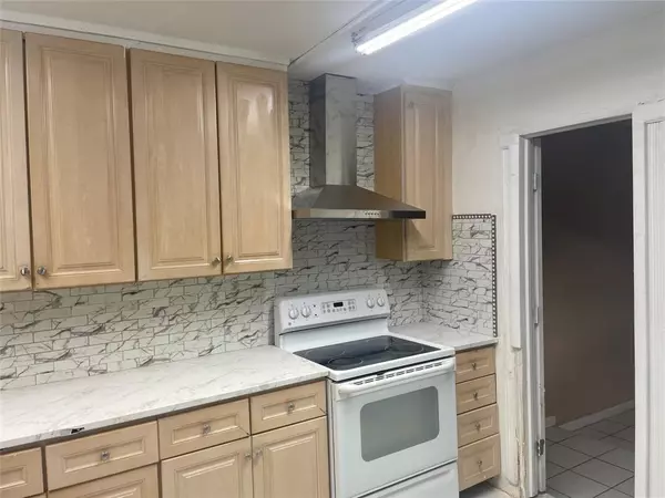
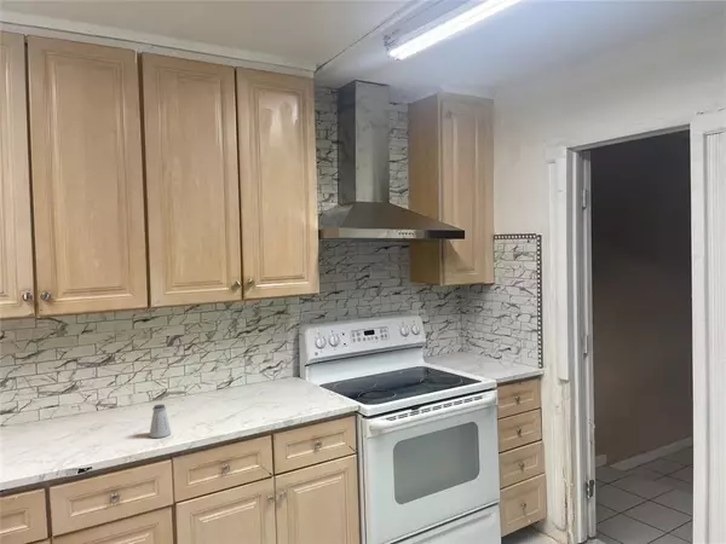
+ saltshaker (160, 419)
